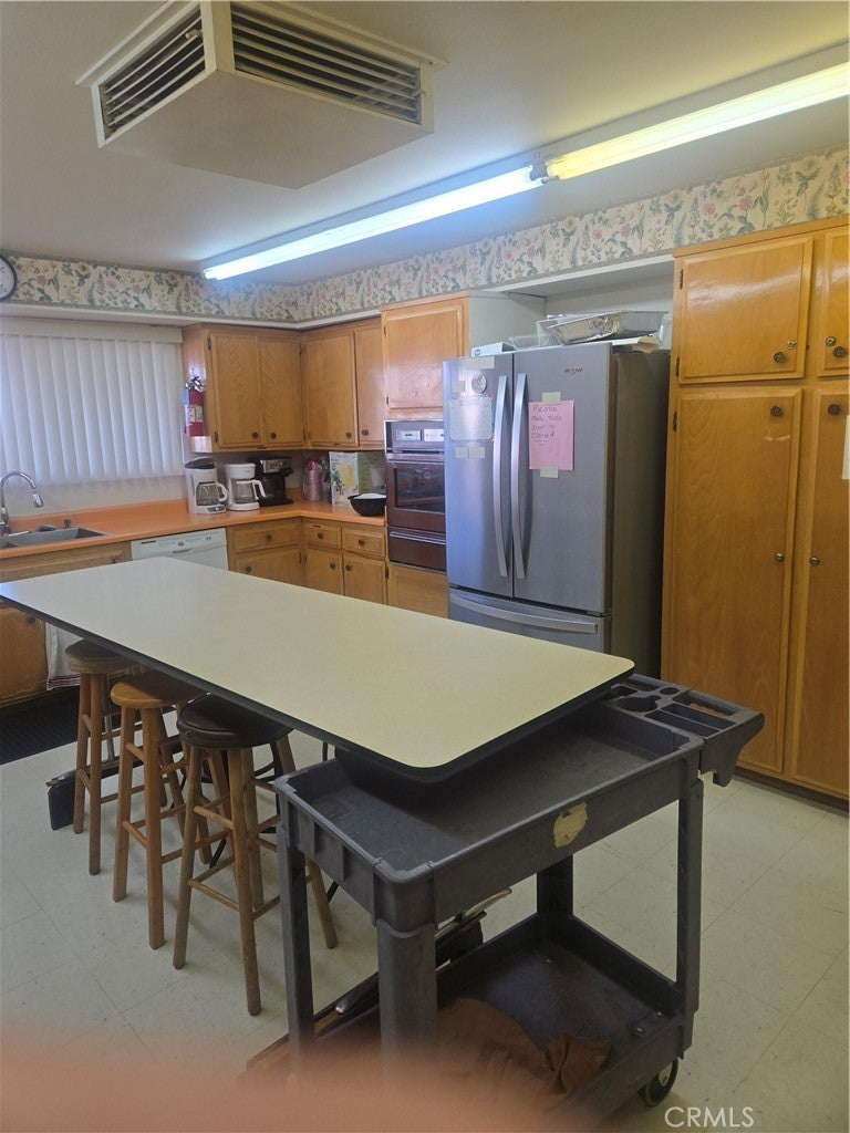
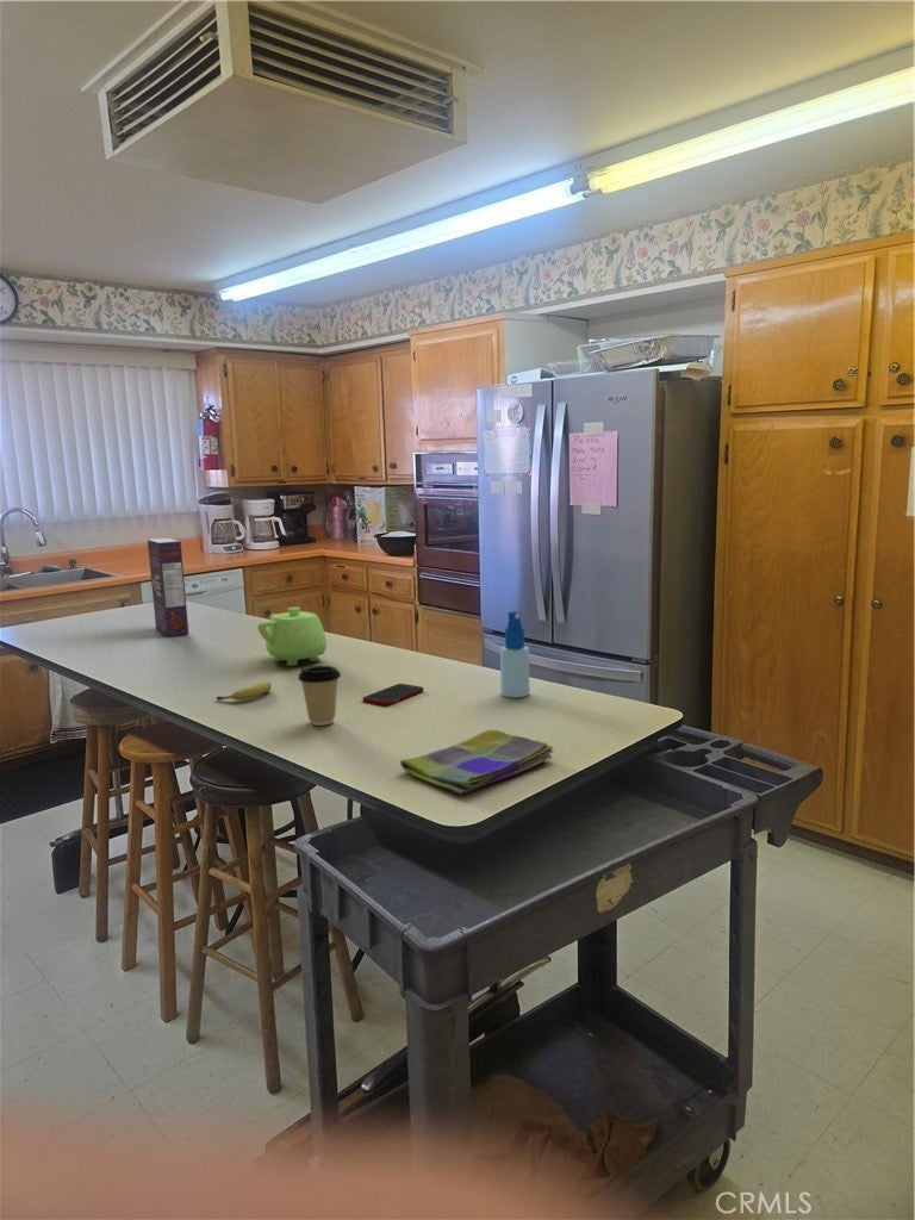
+ dish towel (478, 757)
+ teapot (286, 634)
+ cereal box (167, 585)
+ fruit (249, 690)
+ spray bottle (513, 652)
+ coffee cup (320, 695)
+ cell phone (393, 693)
